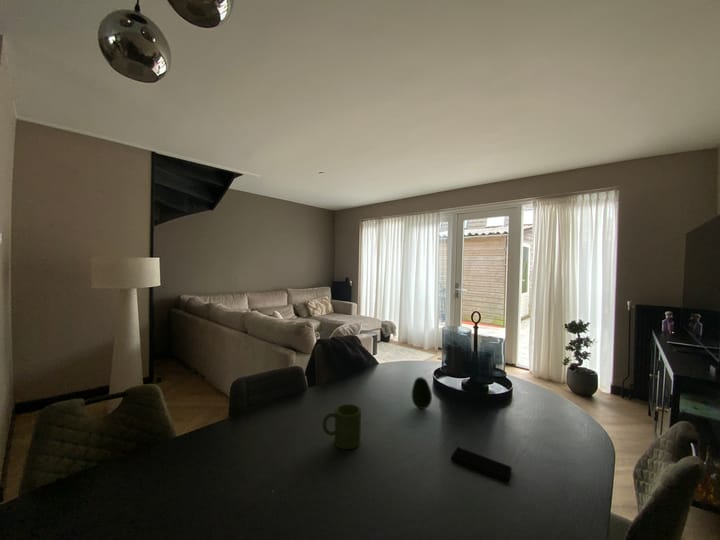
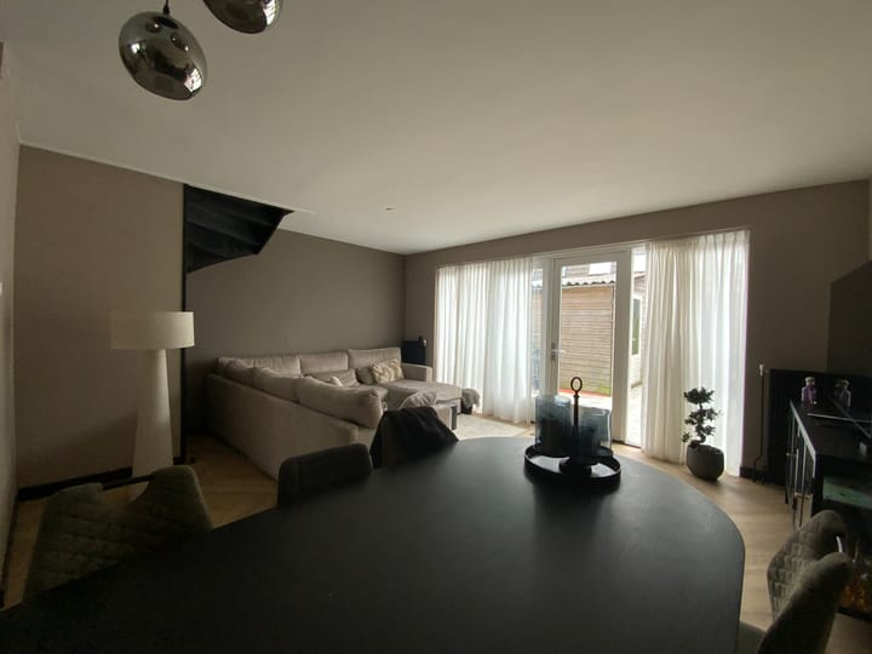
- mug (341, 426)
- smartphone (480, 463)
- fruit (421, 392)
